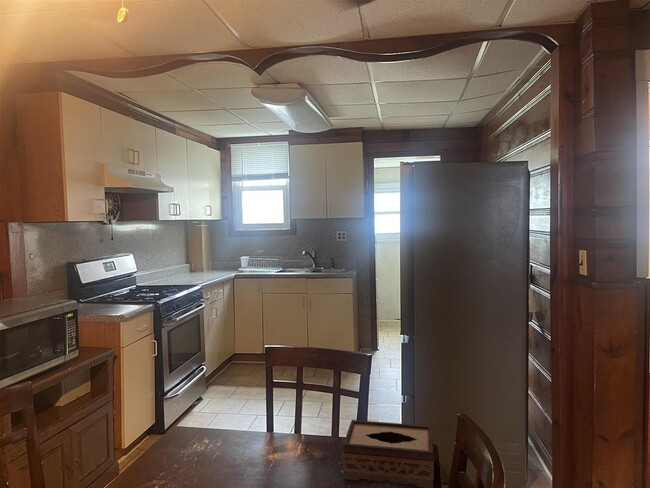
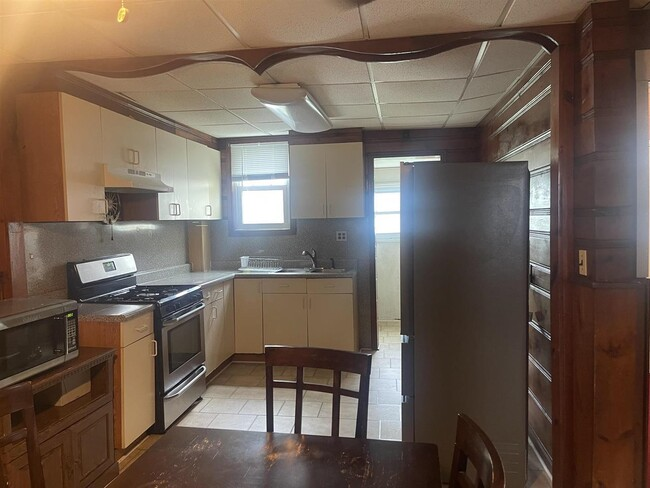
- tissue box (389, 451)
